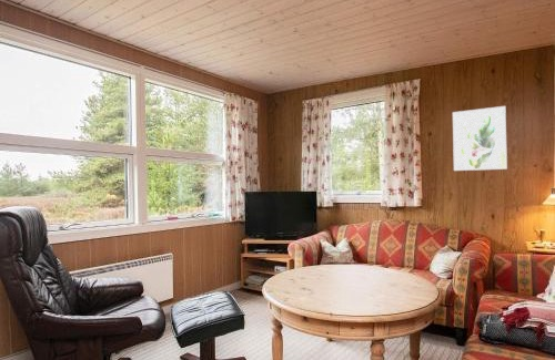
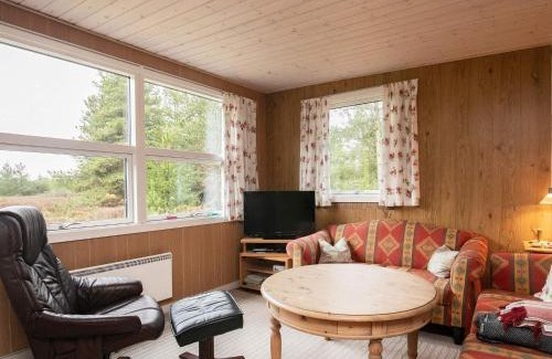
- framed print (478, 140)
